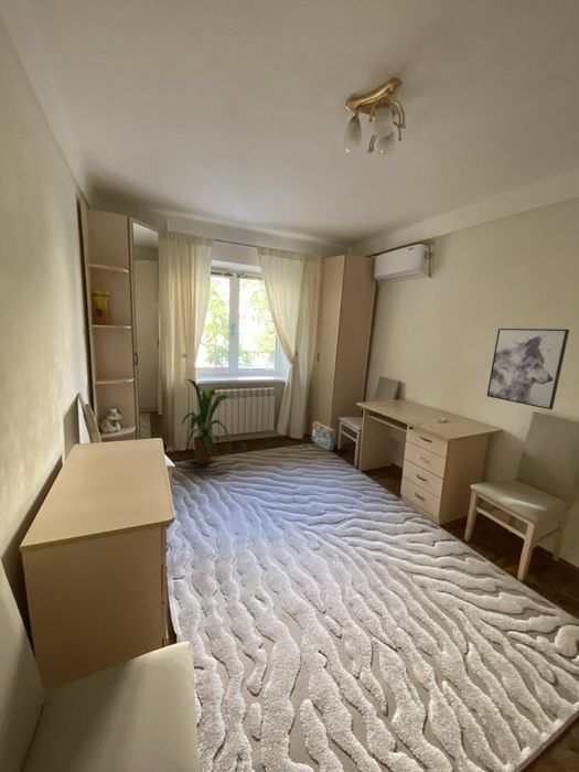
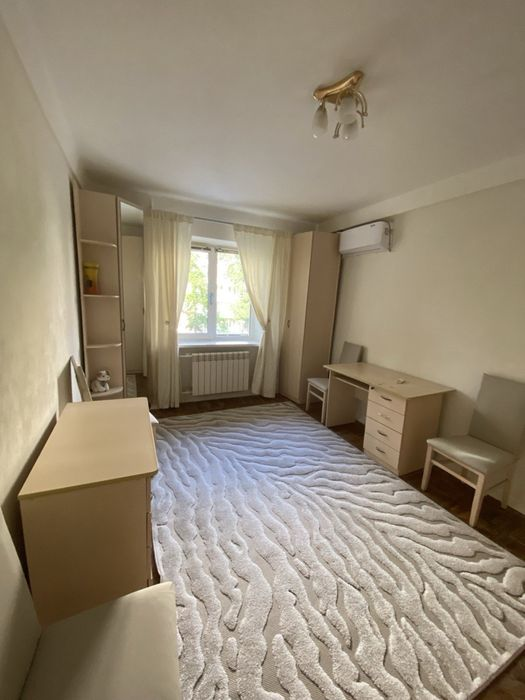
- box (322, 435)
- wall art (523, 366)
- house plant (210, 419)
